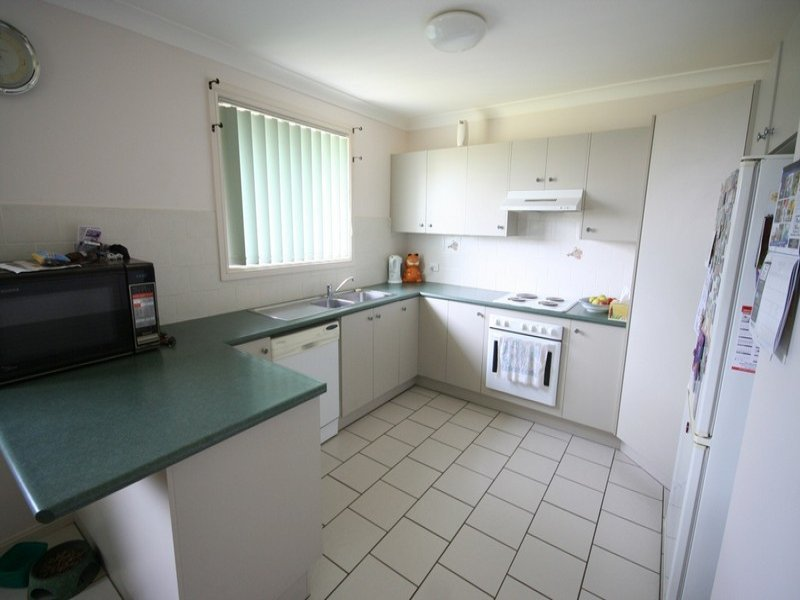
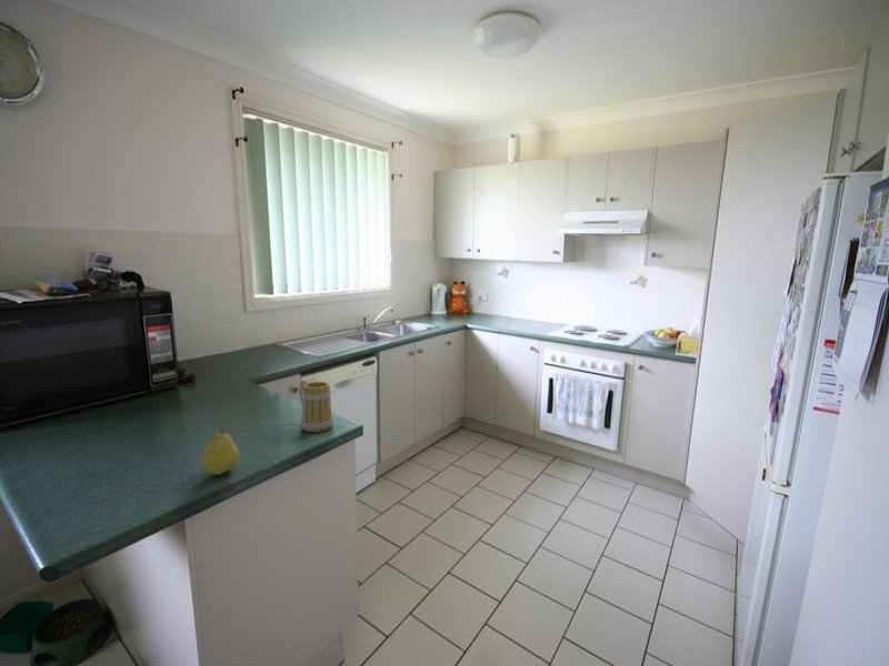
+ fruit (220, 452)
+ mug (316, 404)
